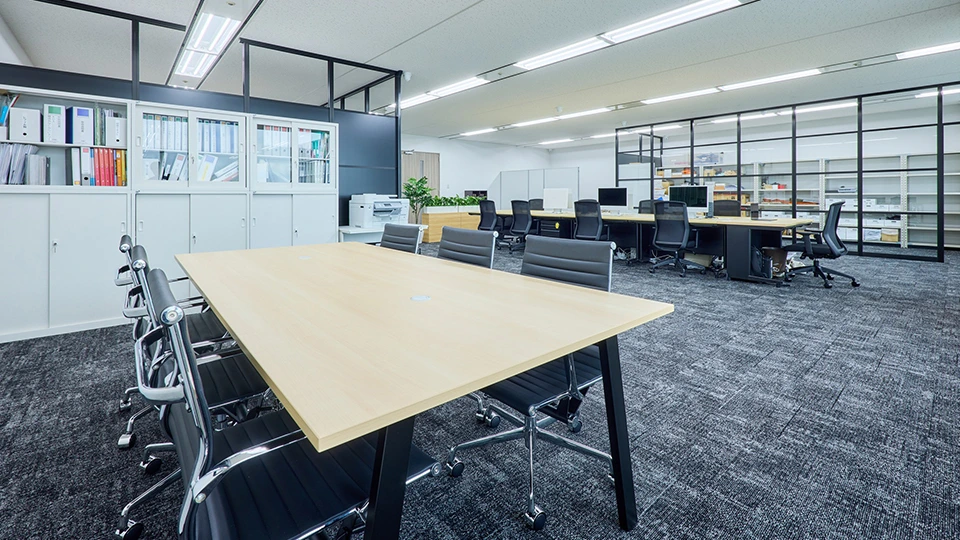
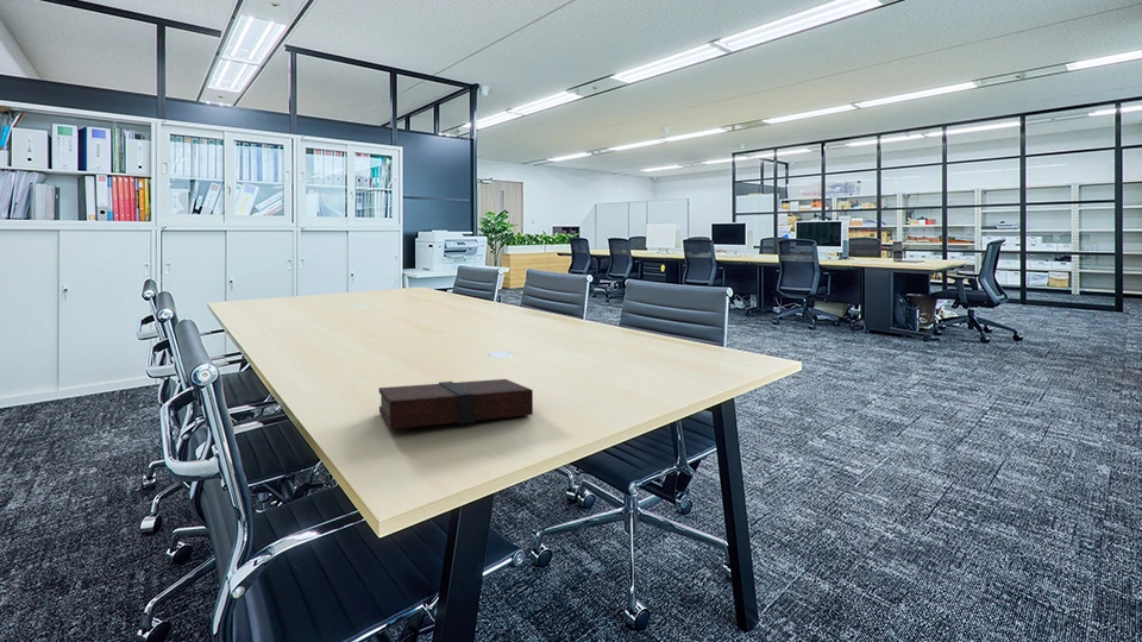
+ book (454, 401)
